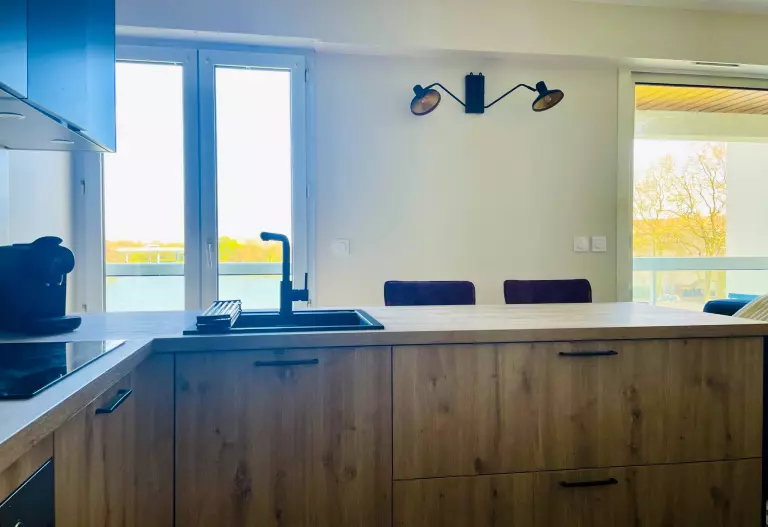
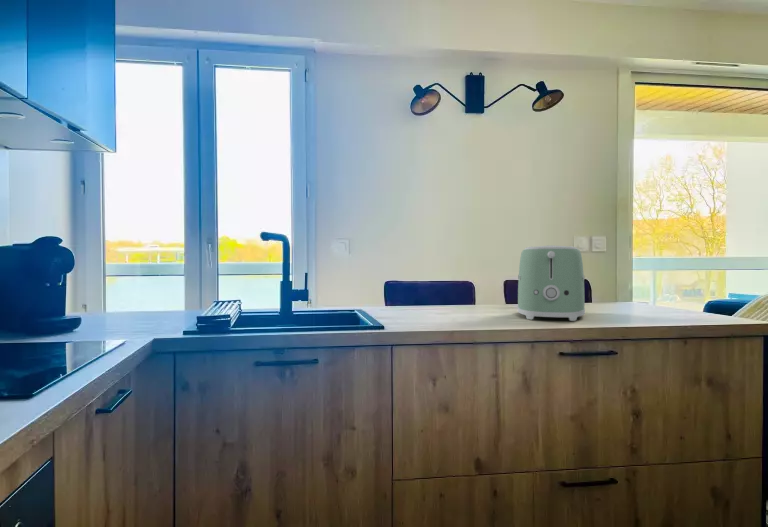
+ toaster (550, 280)
